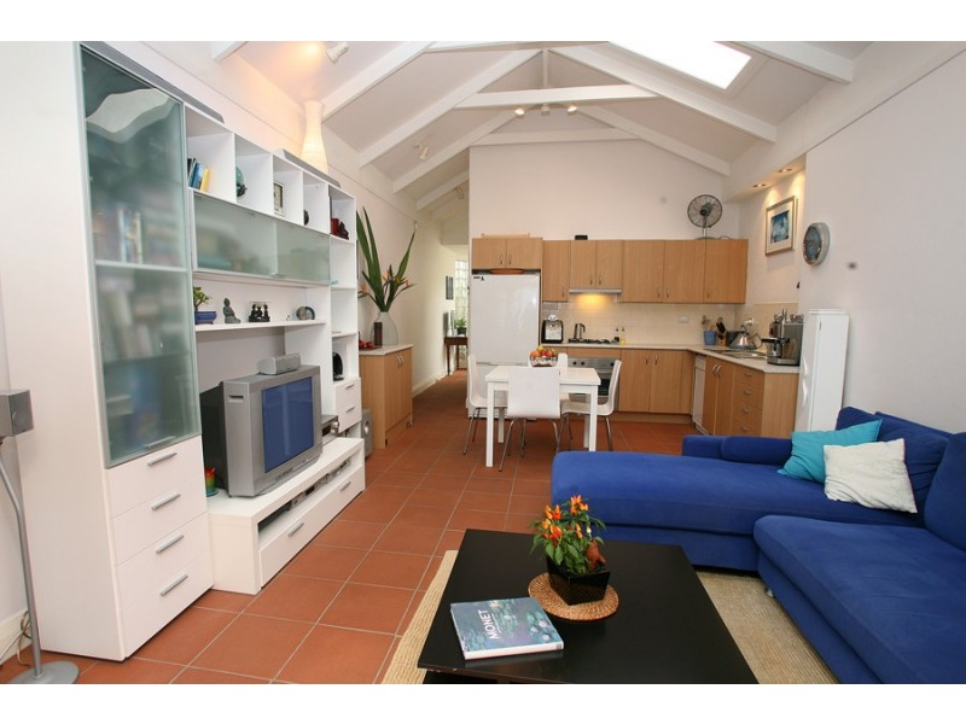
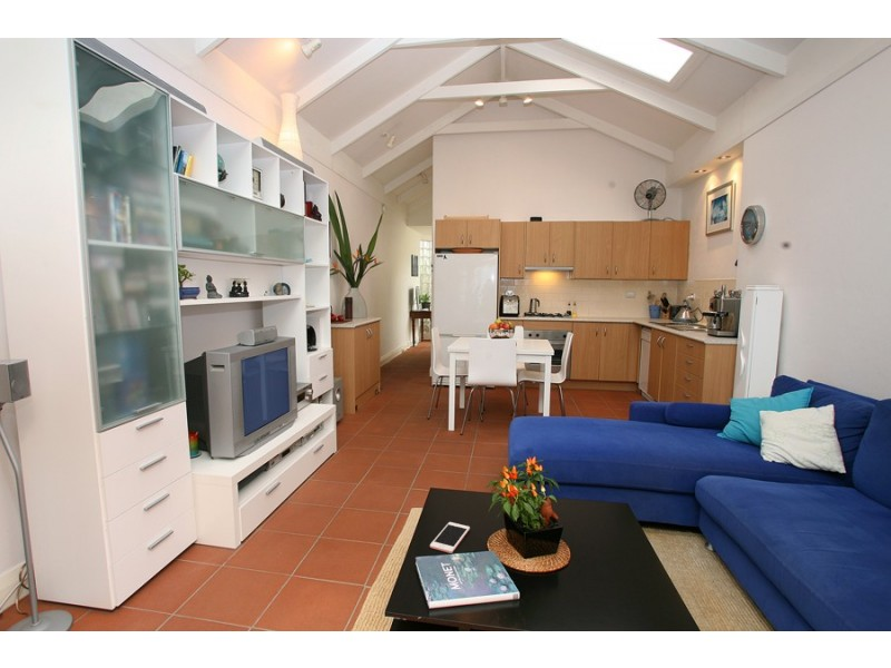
+ cell phone (450, 537)
